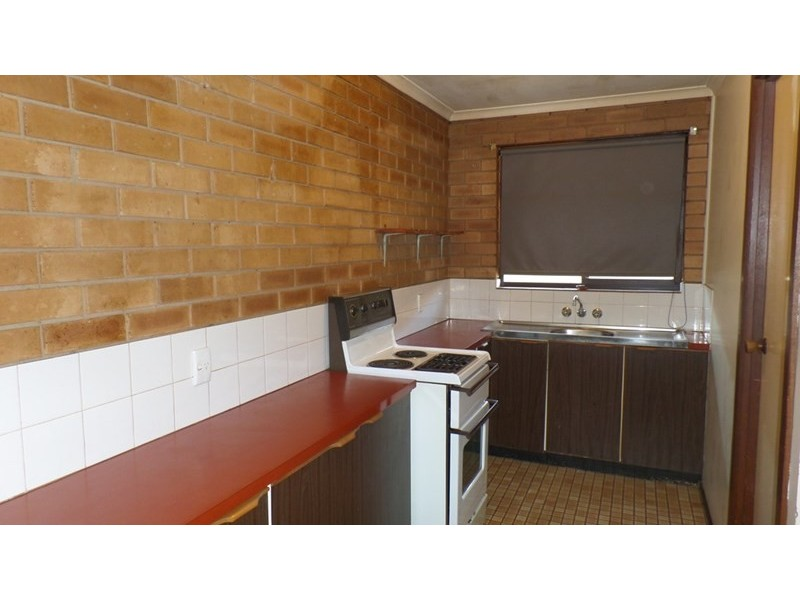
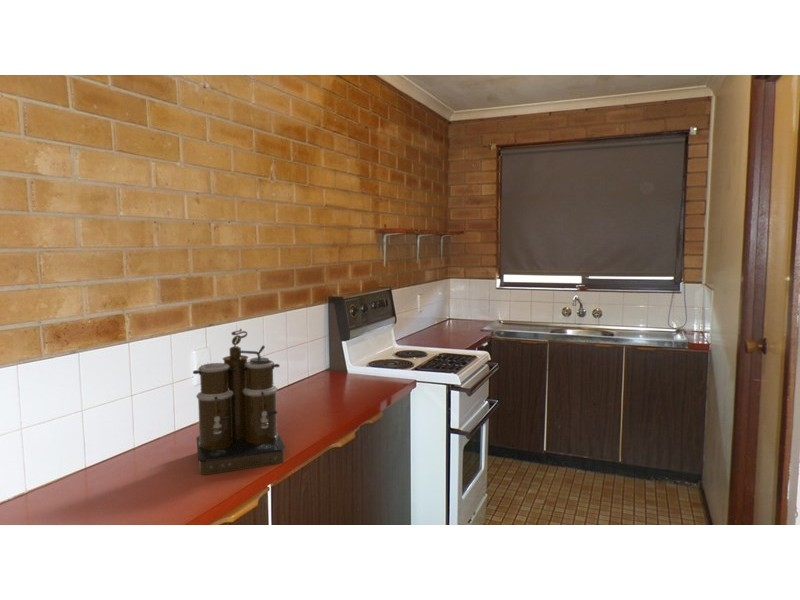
+ coffee maker (238, 394)
